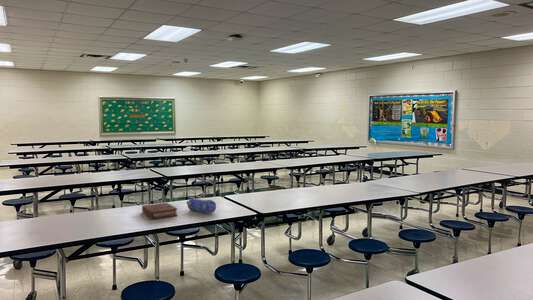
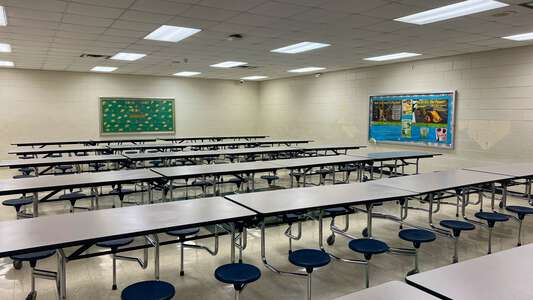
- pencil case (201, 205)
- book (159, 210)
